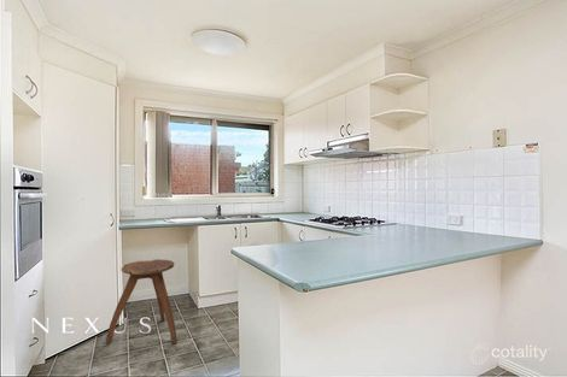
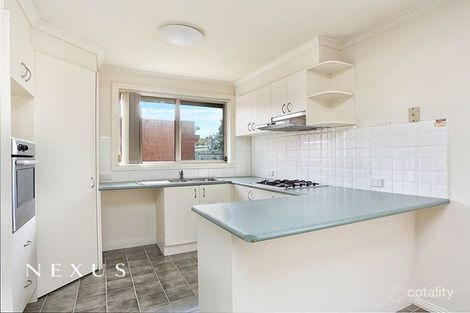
- stool (157, 298)
